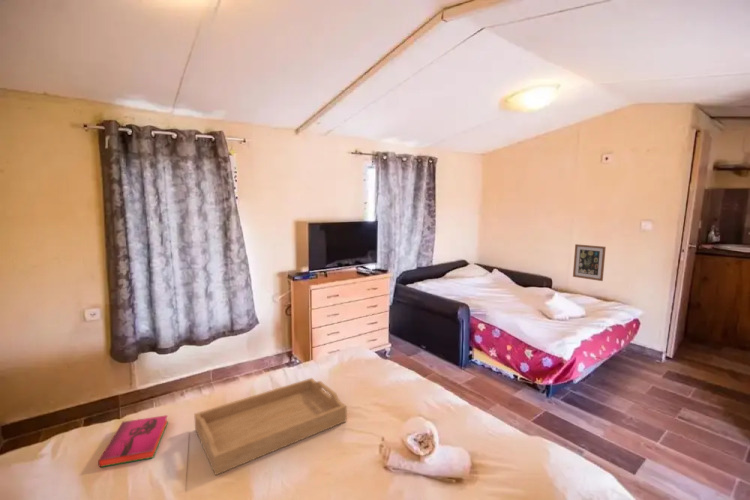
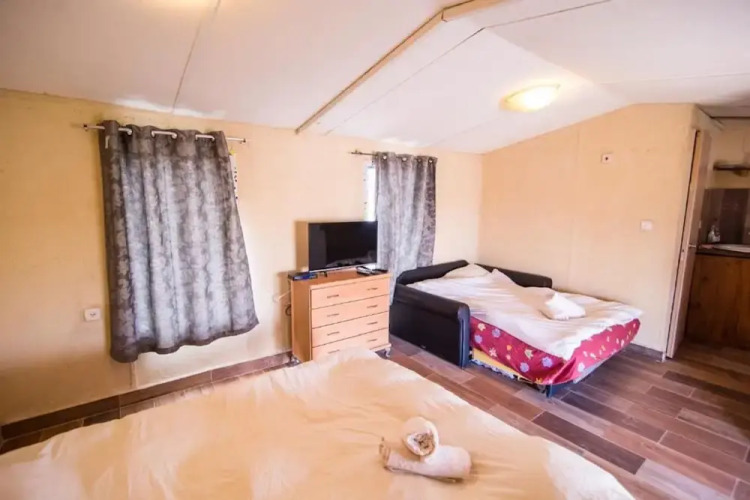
- hardback book (136, 438)
- wall art (588, 262)
- serving tray (272, 415)
